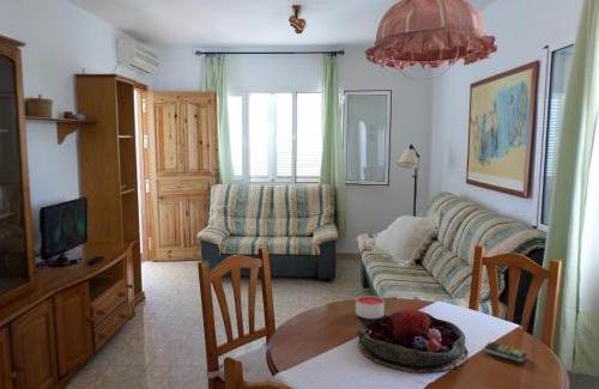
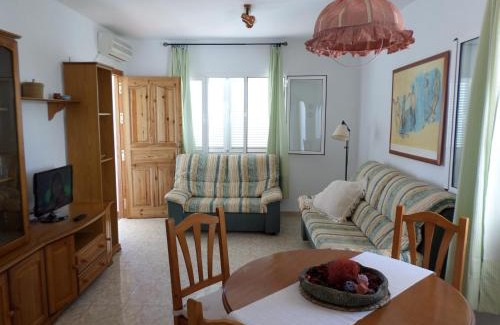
- remote control (504, 351)
- candle (369, 306)
